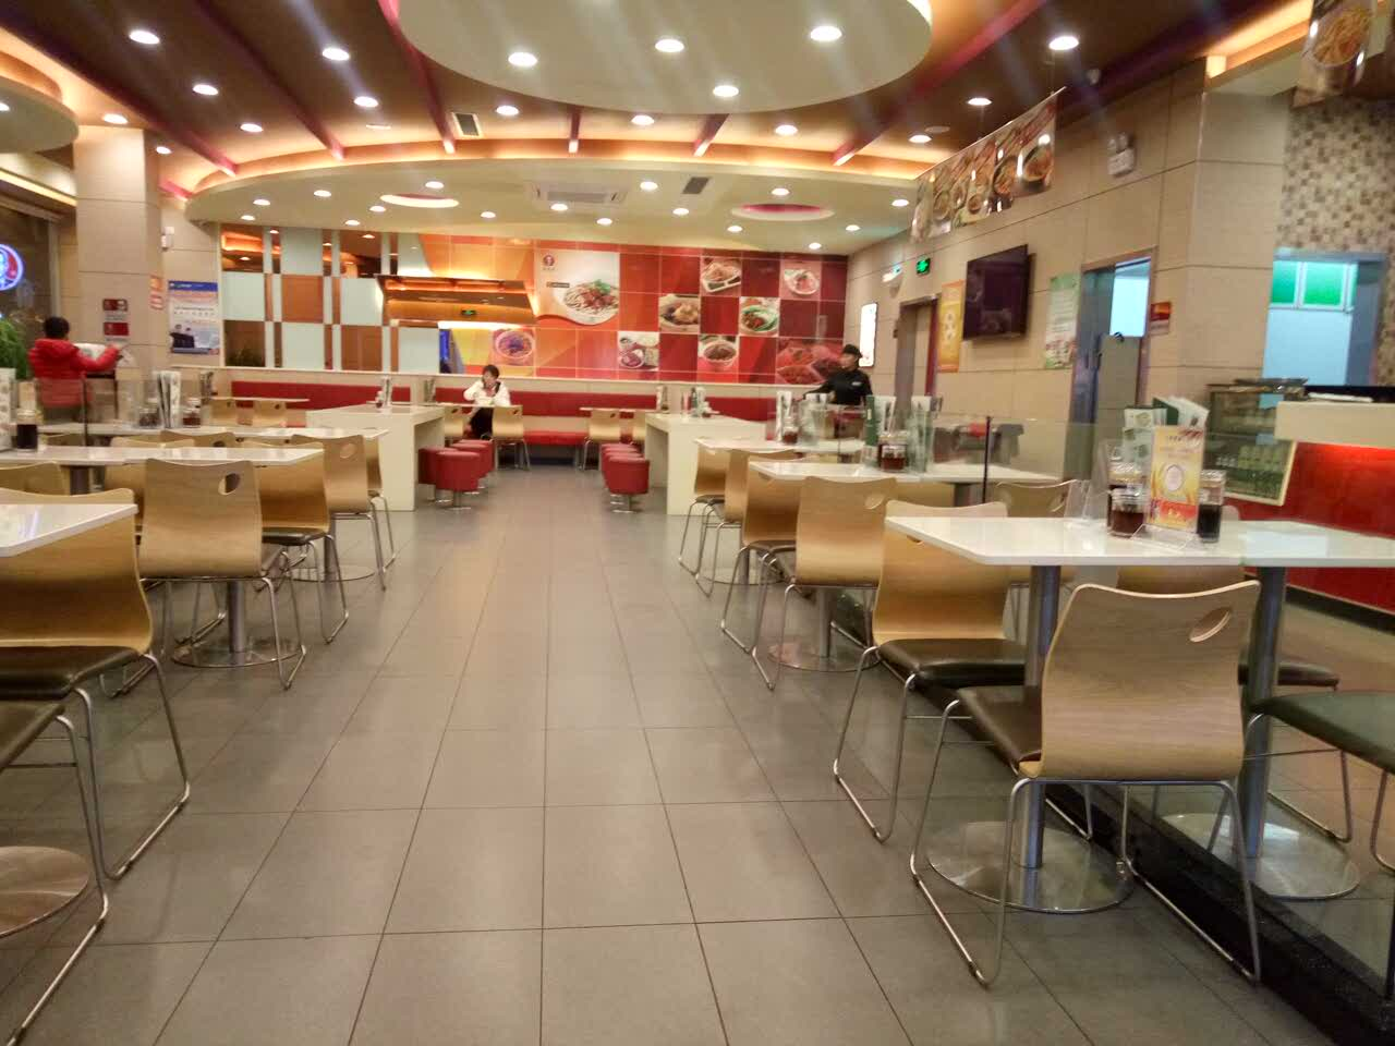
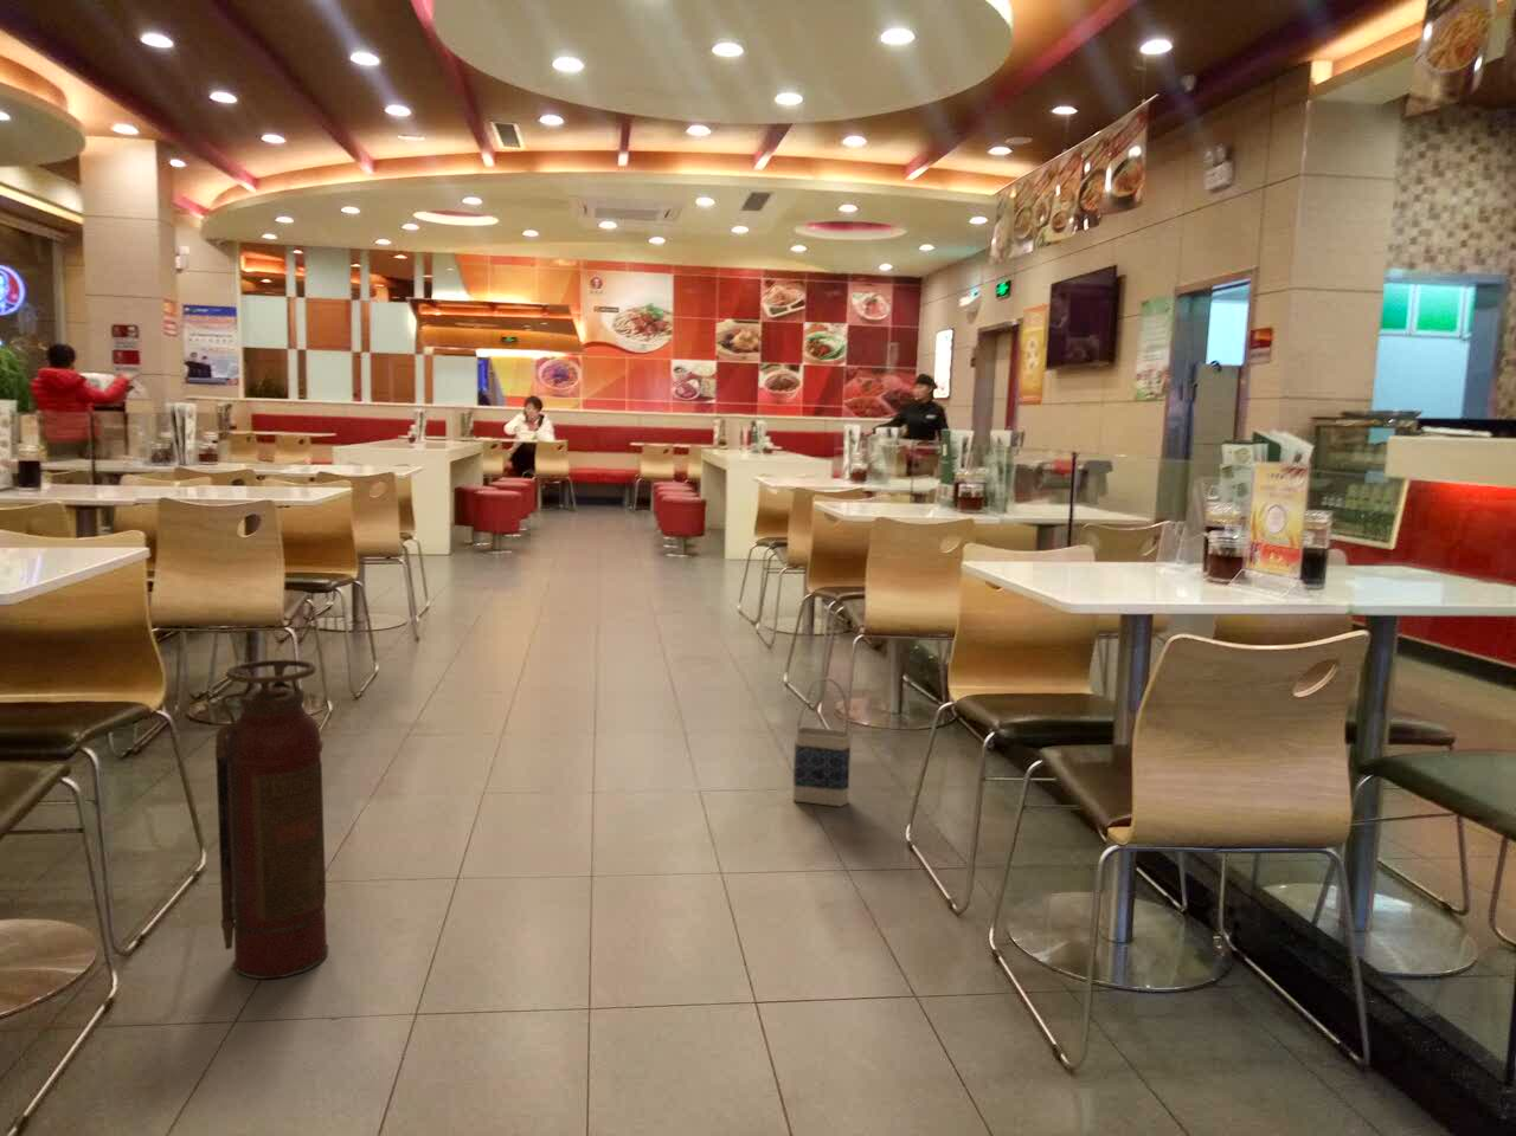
+ bag (822, 739)
+ fire extinguisher (270, 816)
